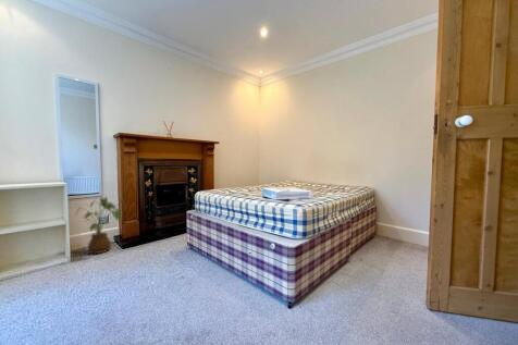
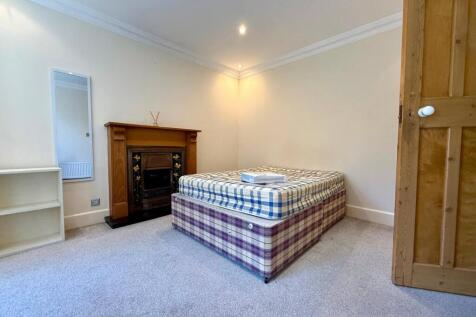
- house plant (102, 223)
